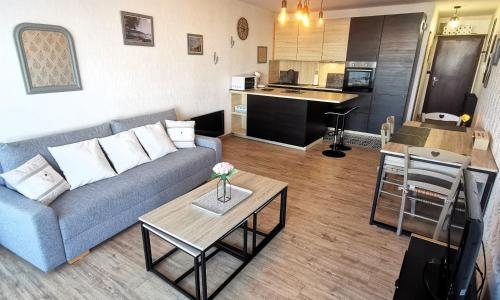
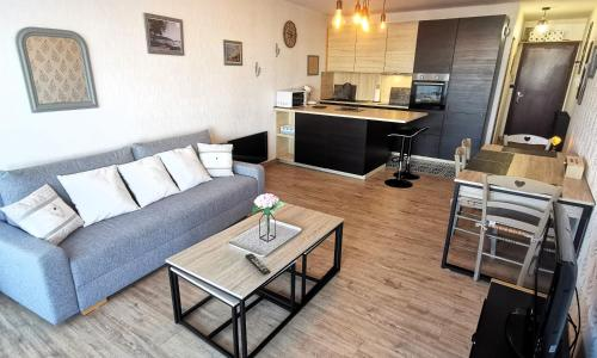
+ remote control (257, 263)
